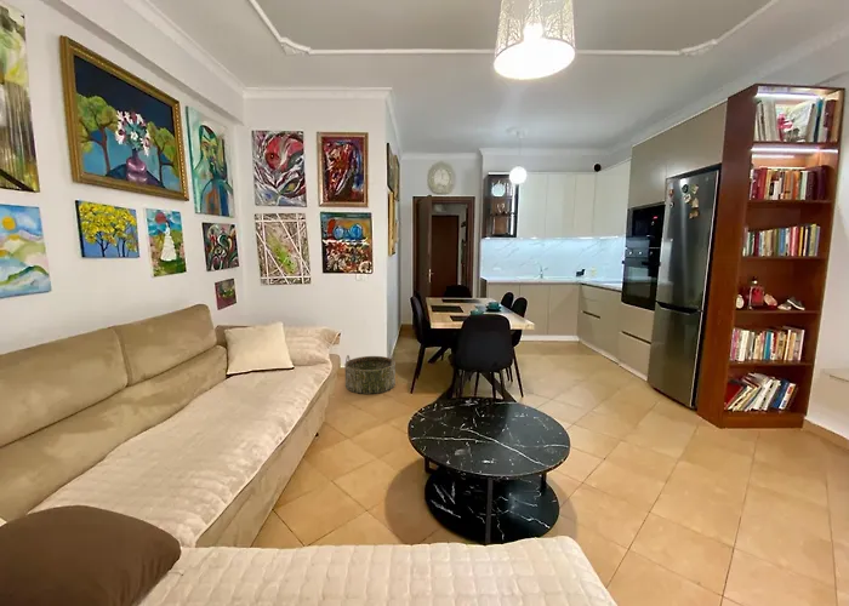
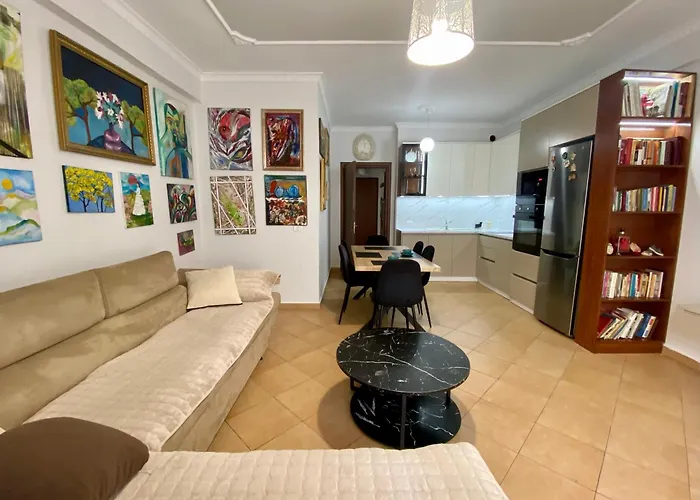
- basket (370, 370)
